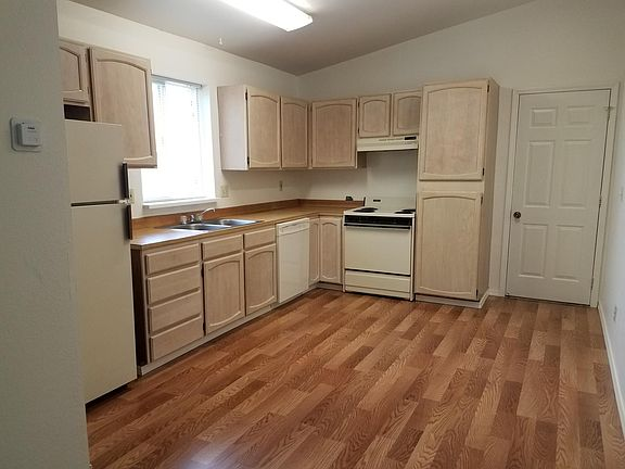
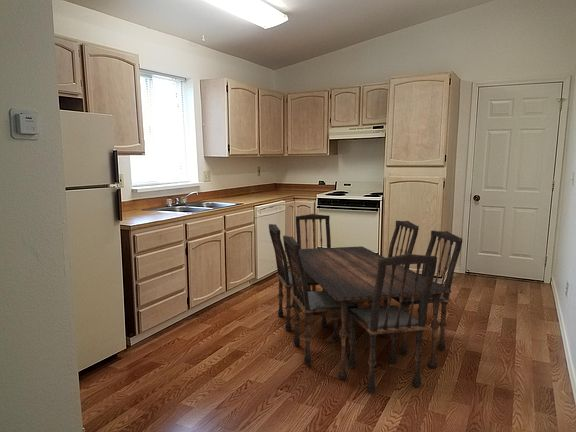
+ dining table (354, 280)
